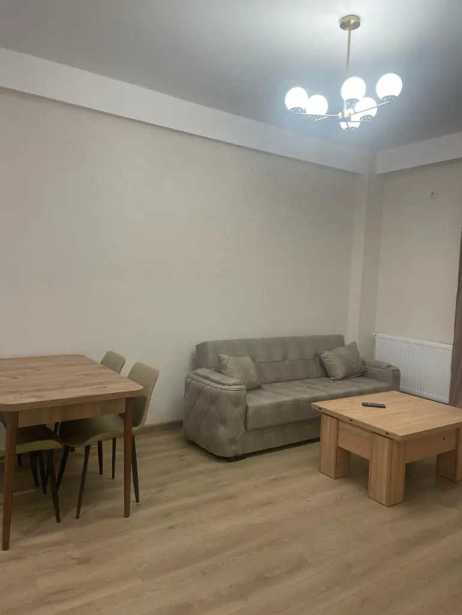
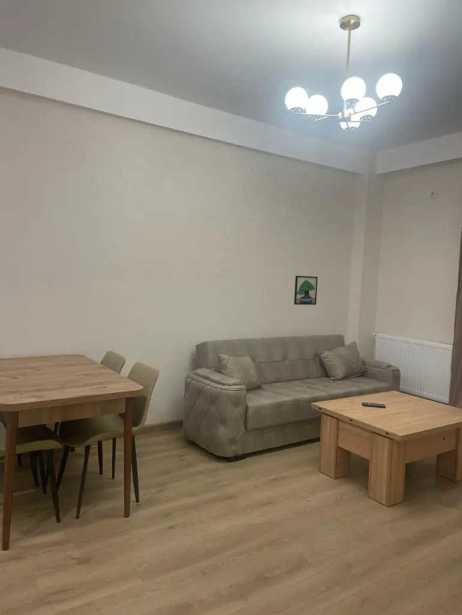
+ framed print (306, 290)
